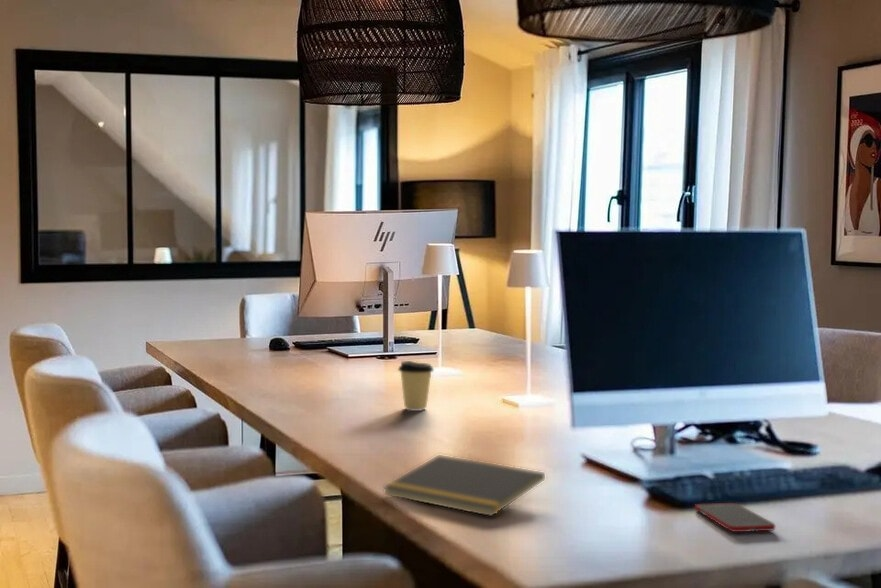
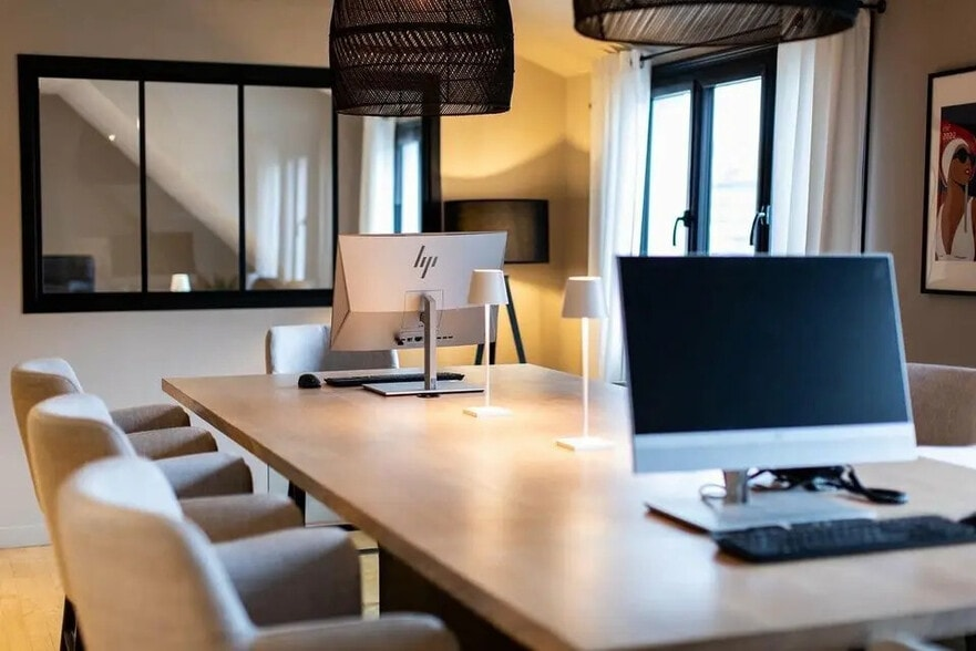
- cell phone (733, 517)
- notepad (463, 483)
- coffee cup (415, 386)
